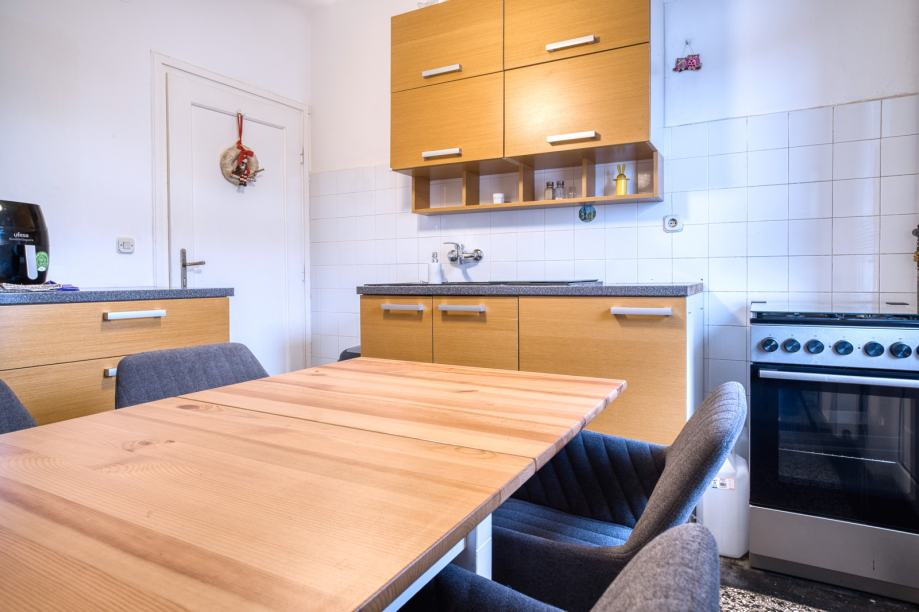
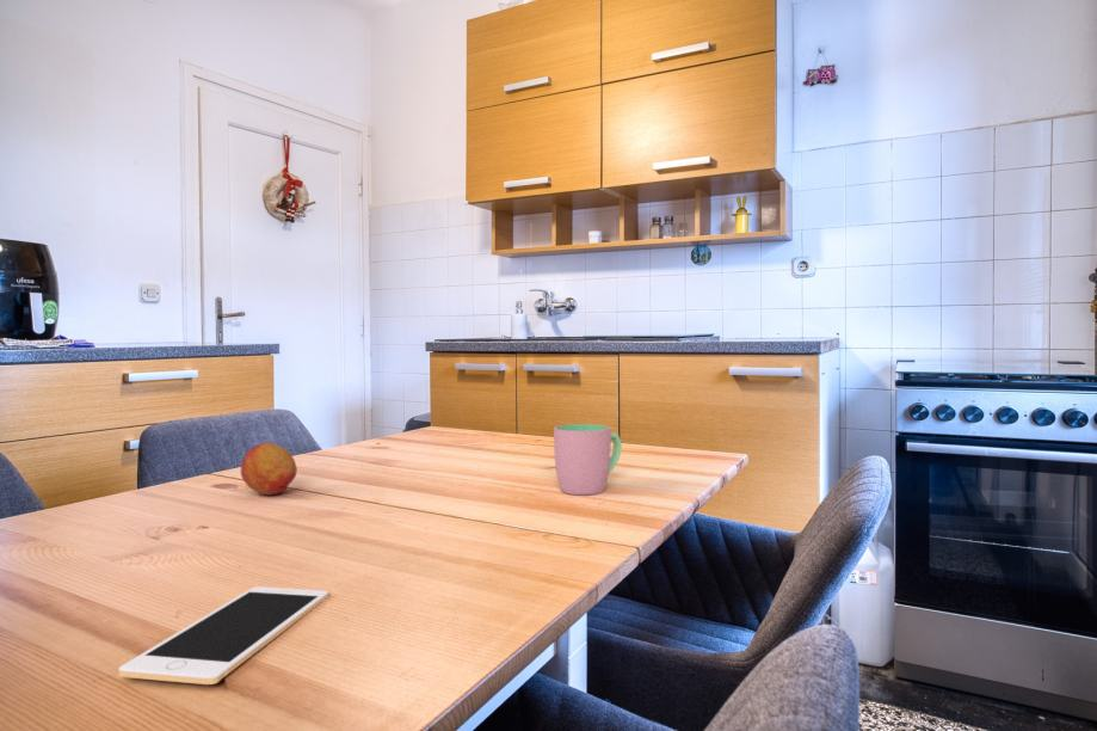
+ cell phone (238, 627)
+ fruit (270, 468)
+ cup (590, 457)
